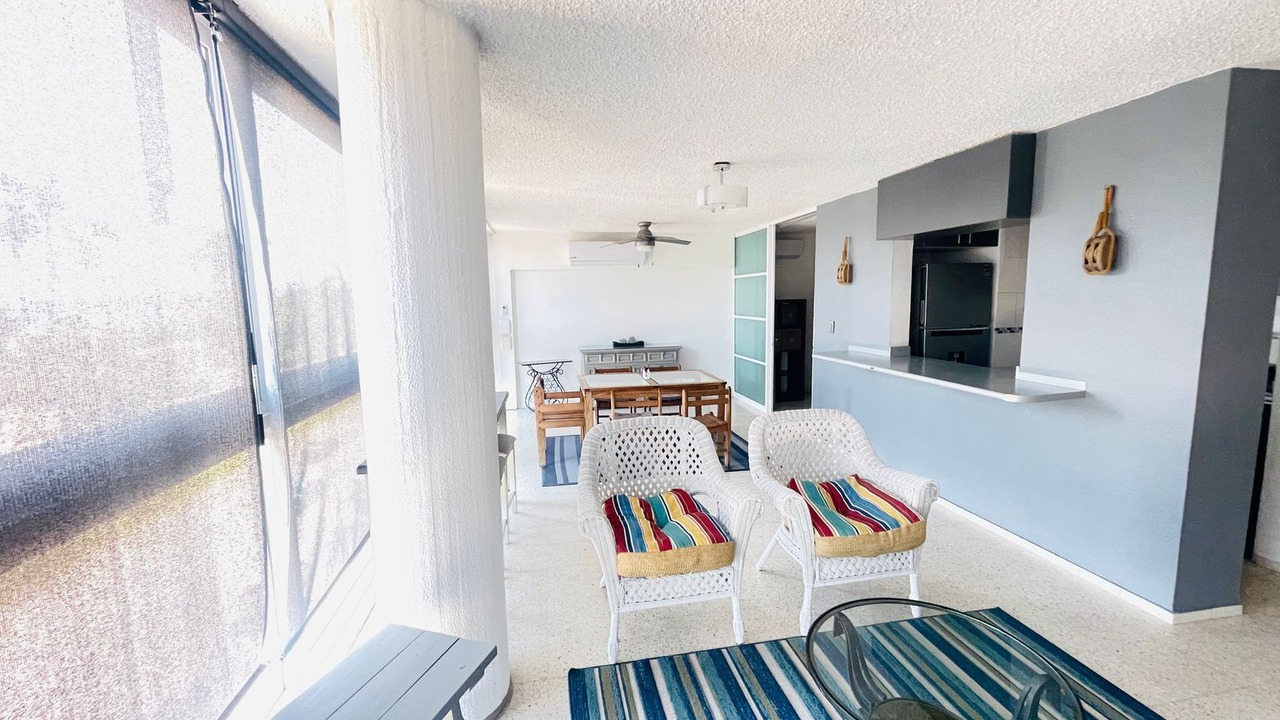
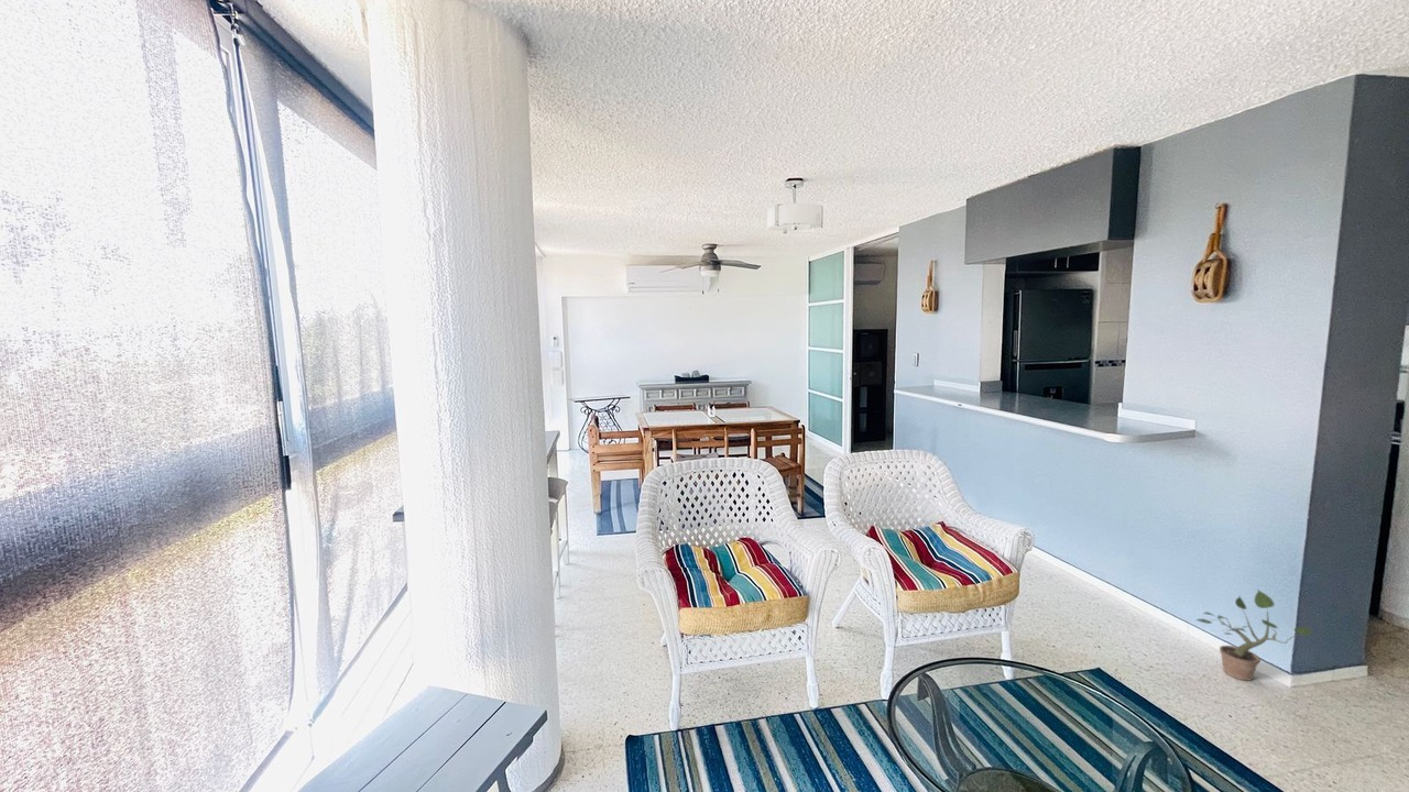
+ potted plant (1246, 637)
